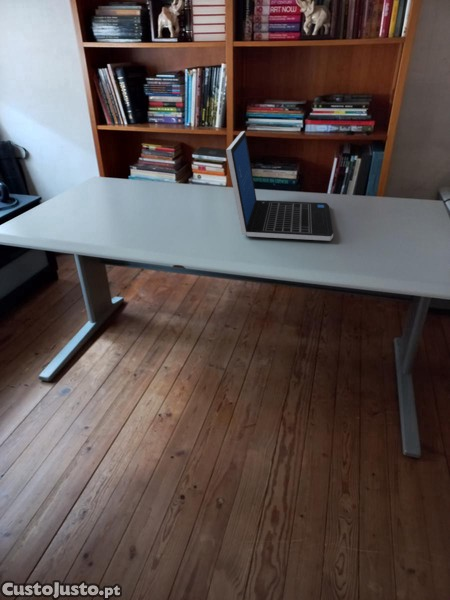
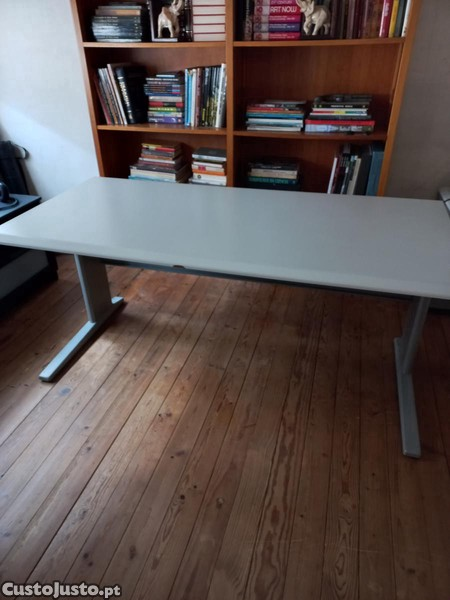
- laptop (283, 201)
